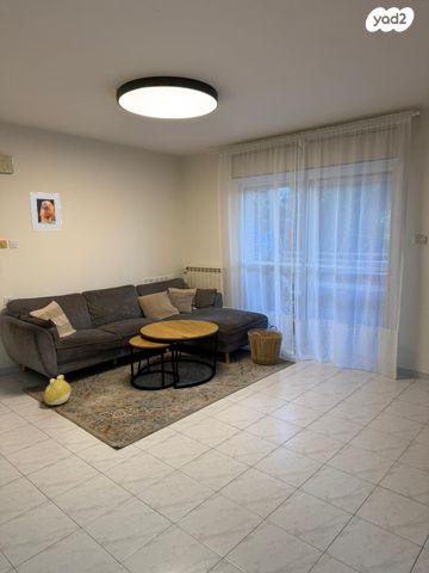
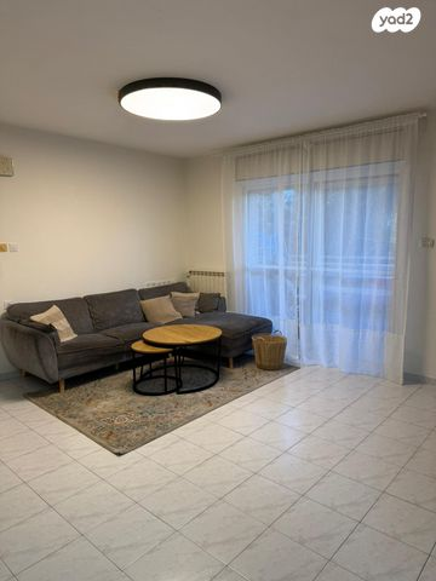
- plush toy (57, 389)
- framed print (45, 211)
